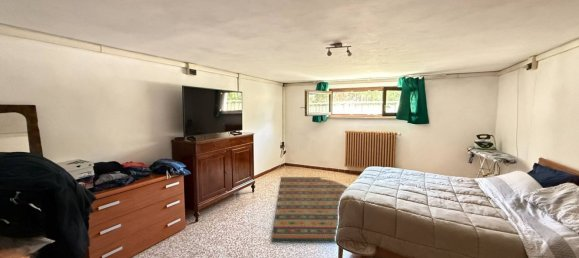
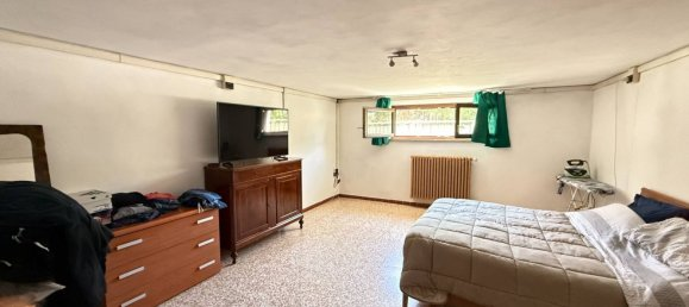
- rug (326, 199)
